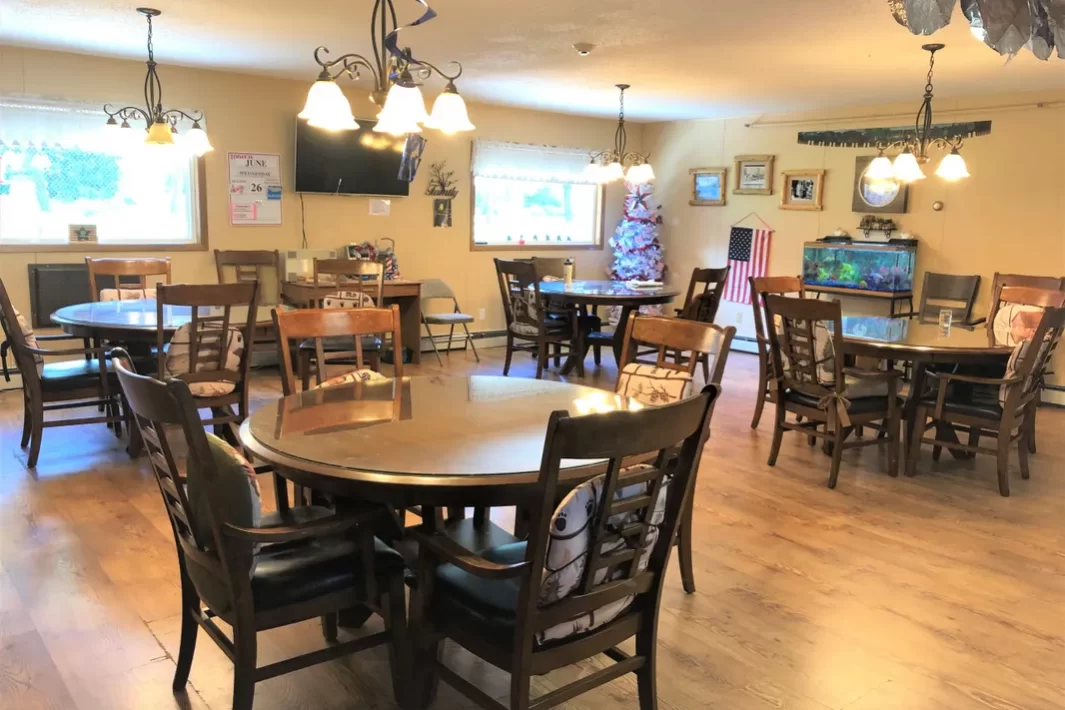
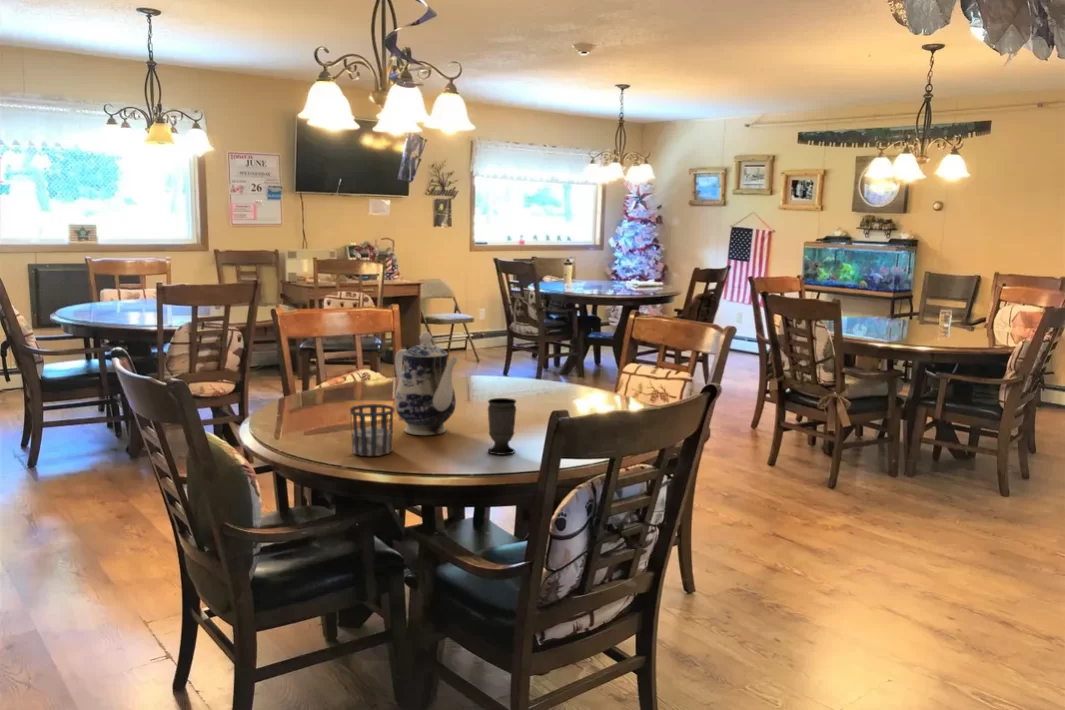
+ teapot (425, 381)
+ cup (501, 426)
+ cup (372, 429)
